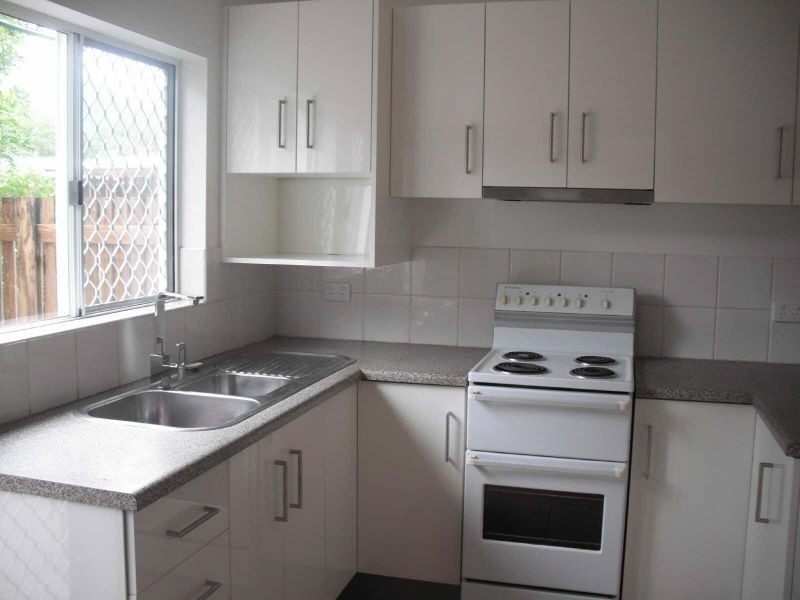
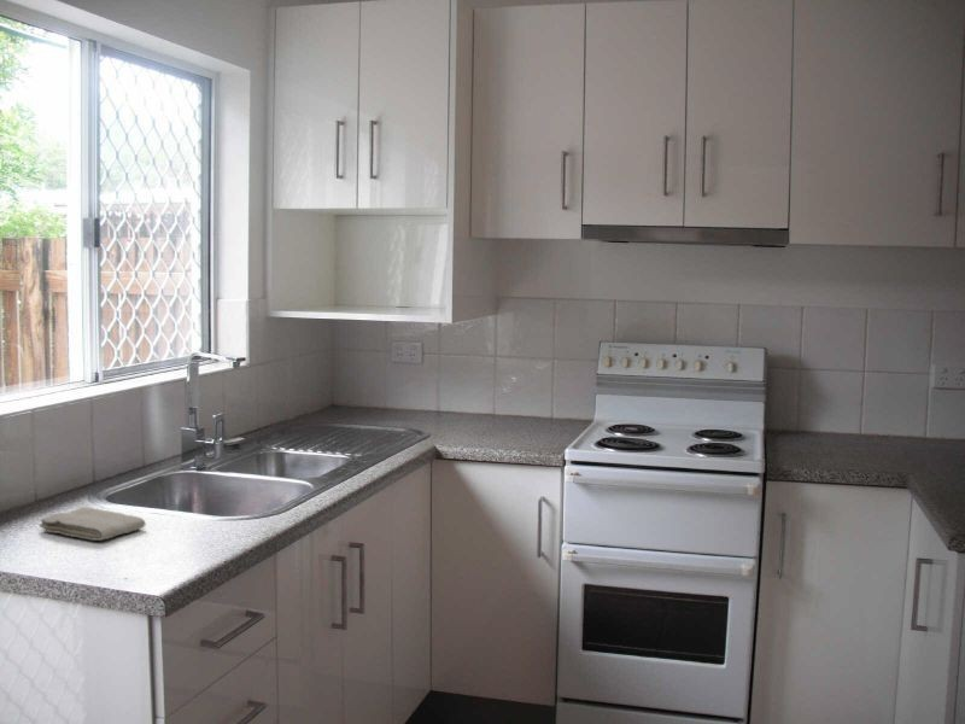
+ washcloth (92, 522)
